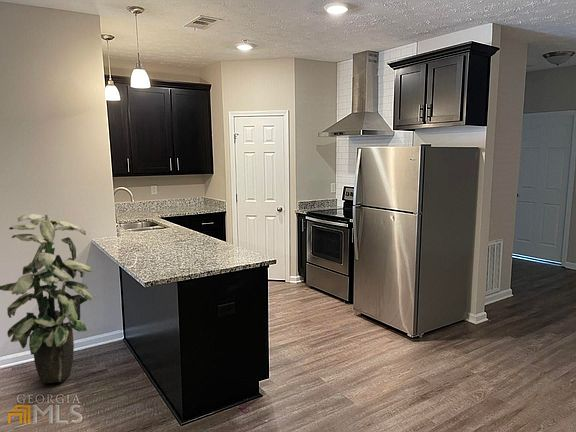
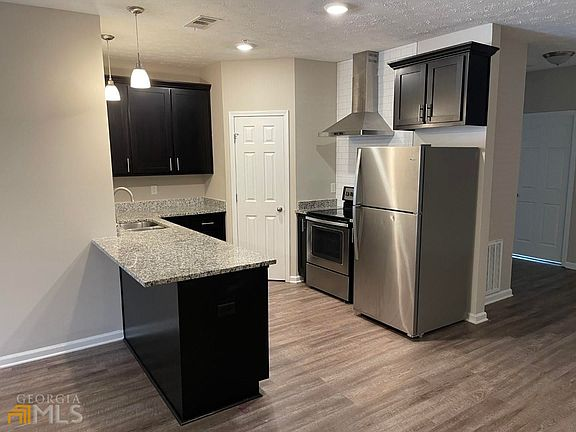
- indoor plant (46, 296)
